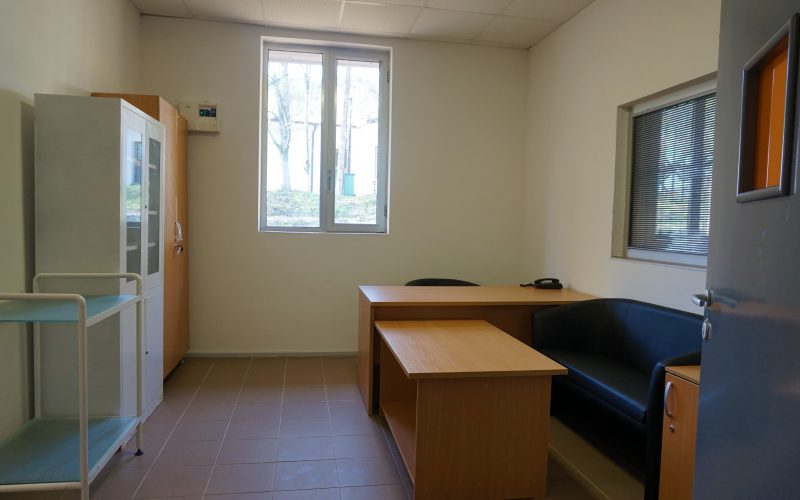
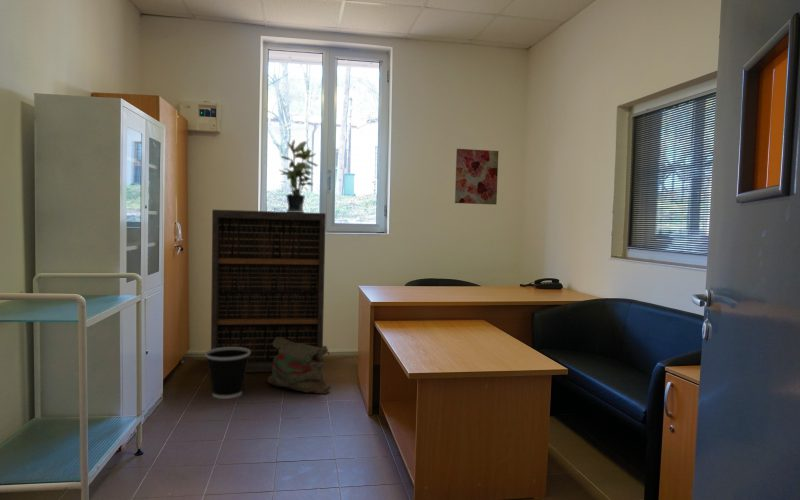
+ wall art (476, 176)
+ wastebasket (227, 373)
+ bag (298, 364)
+ bookshelf (270, 288)
+ potted plant (298, 176)
